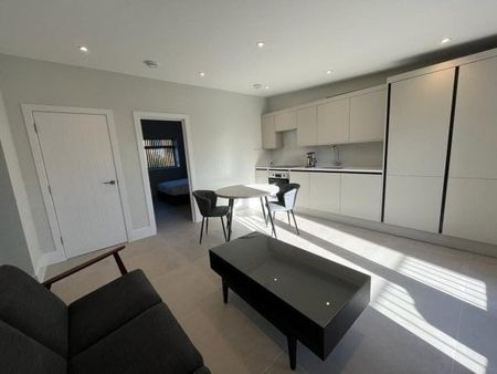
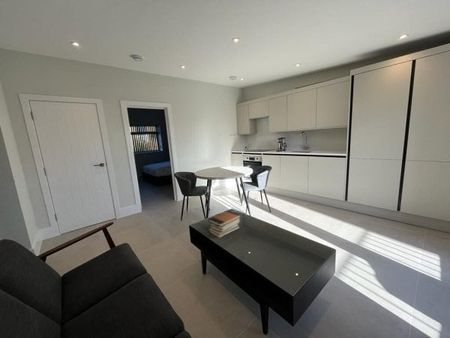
+ book stack (225, 223)
